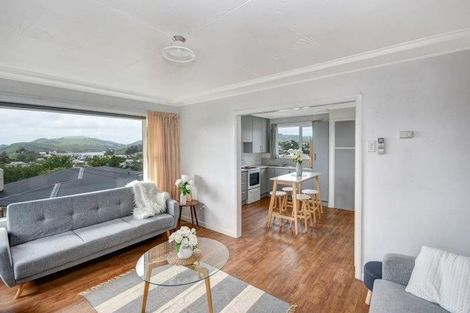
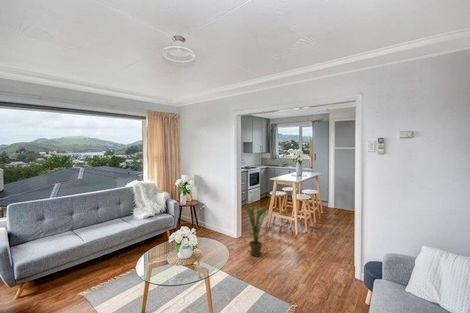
+ house plant (252, 223)
